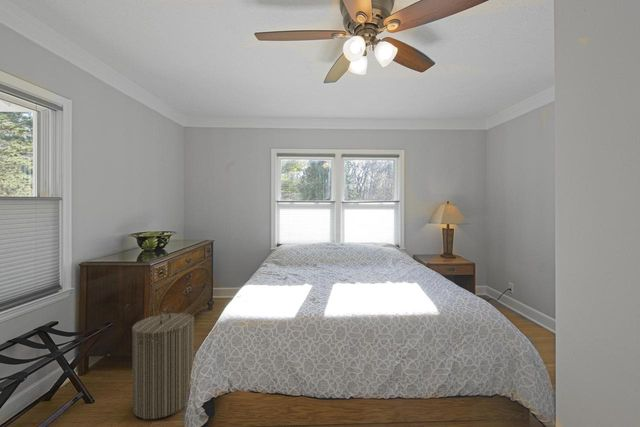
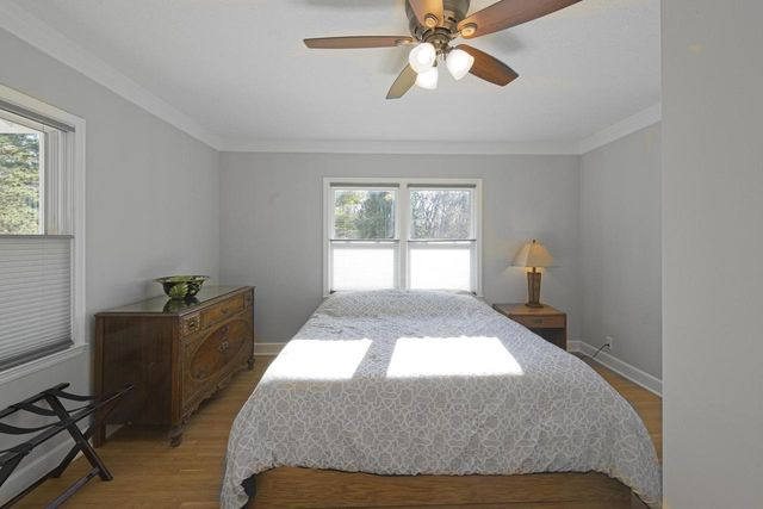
- laundry hamper (164, 355)
